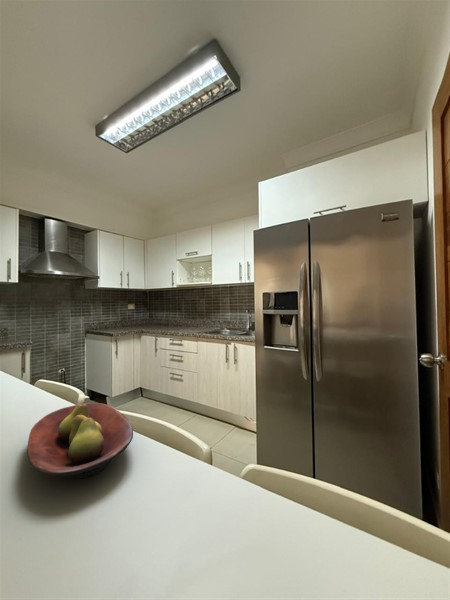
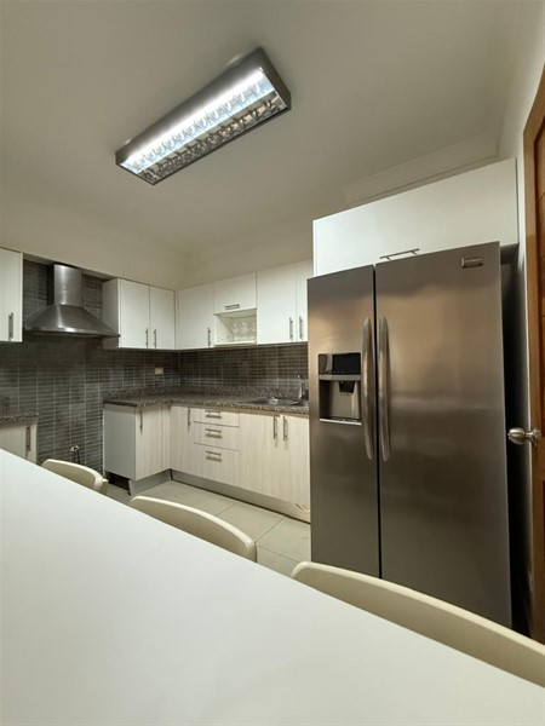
- fruit bowl (81, 430)
